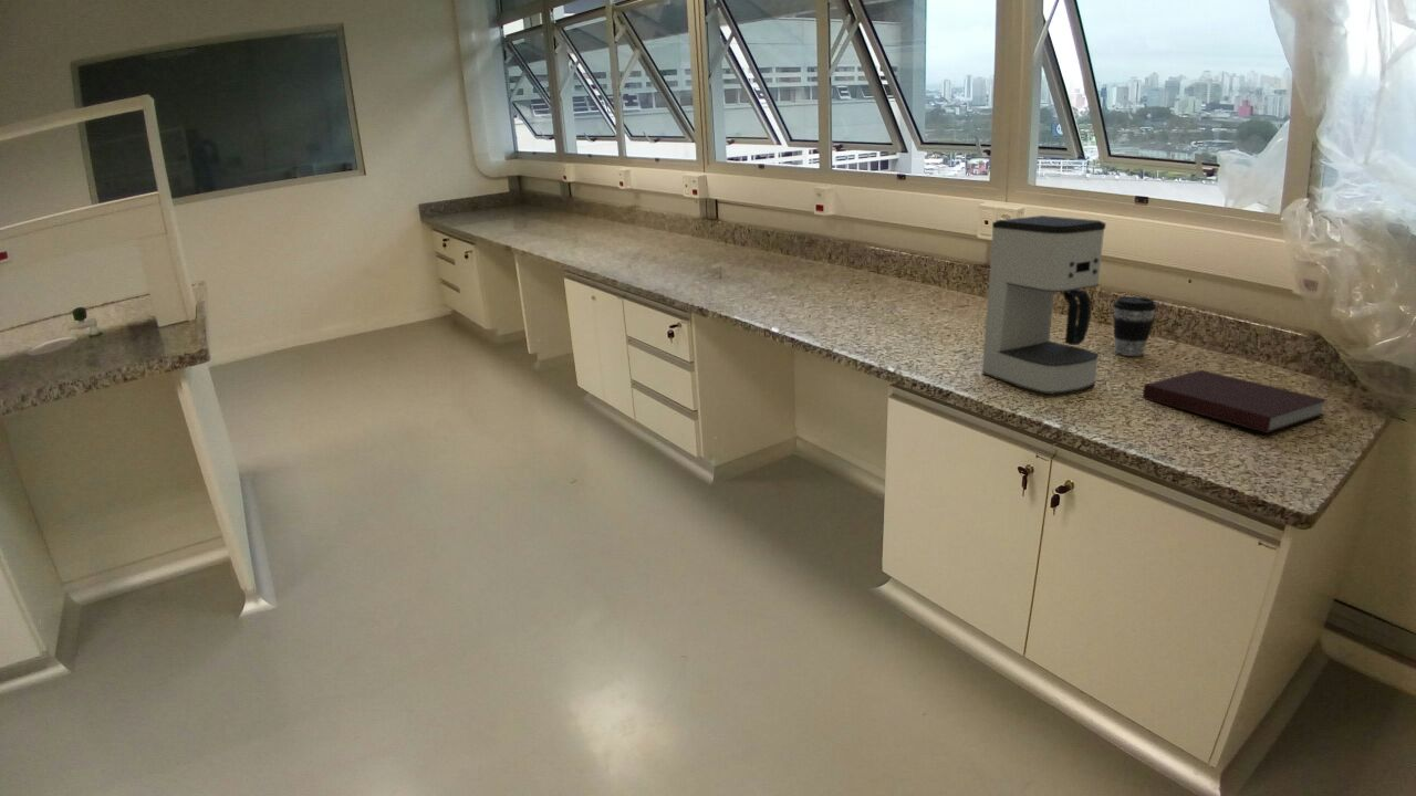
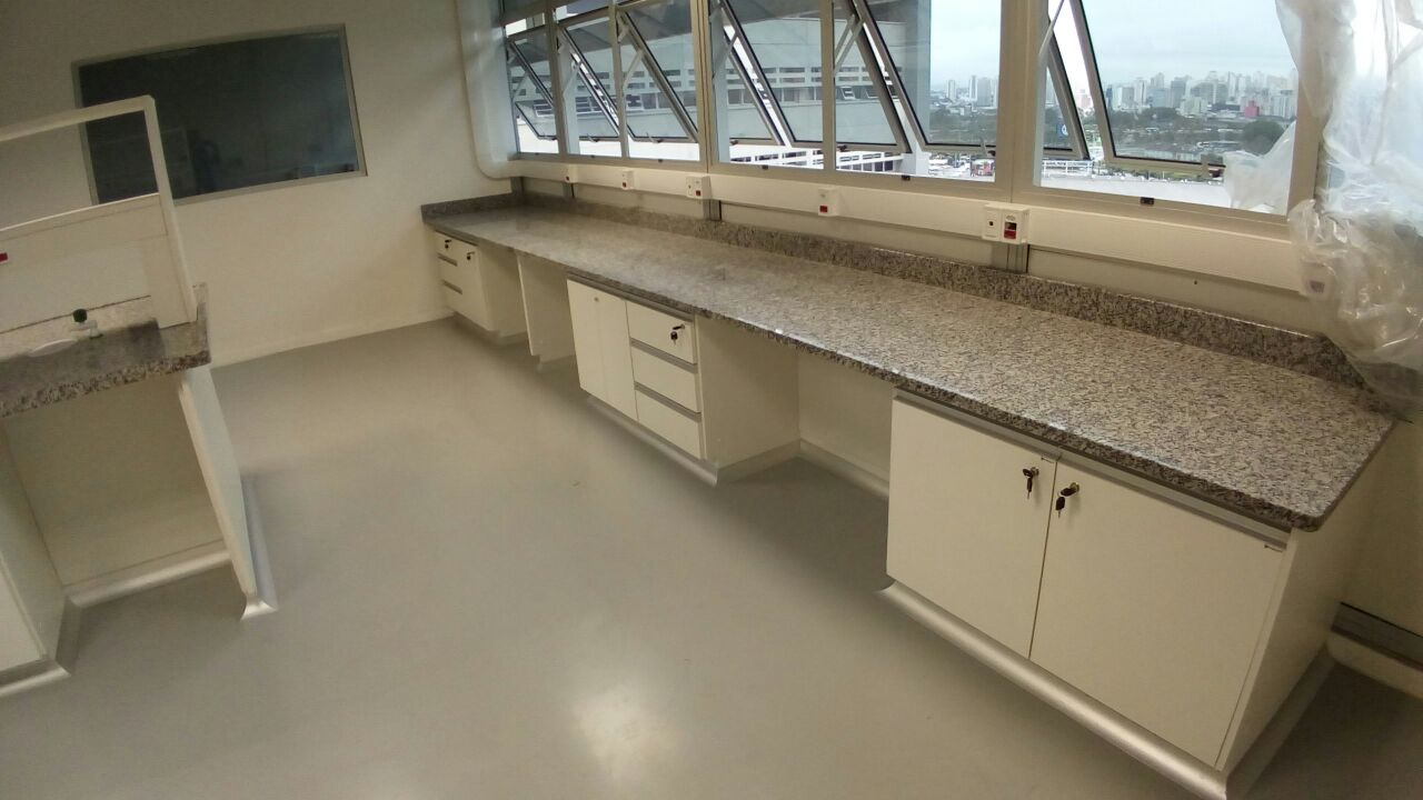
- notebook (1230, 398)
- coffee maker (1052, 301)
- coffee cup (1132, 326)
